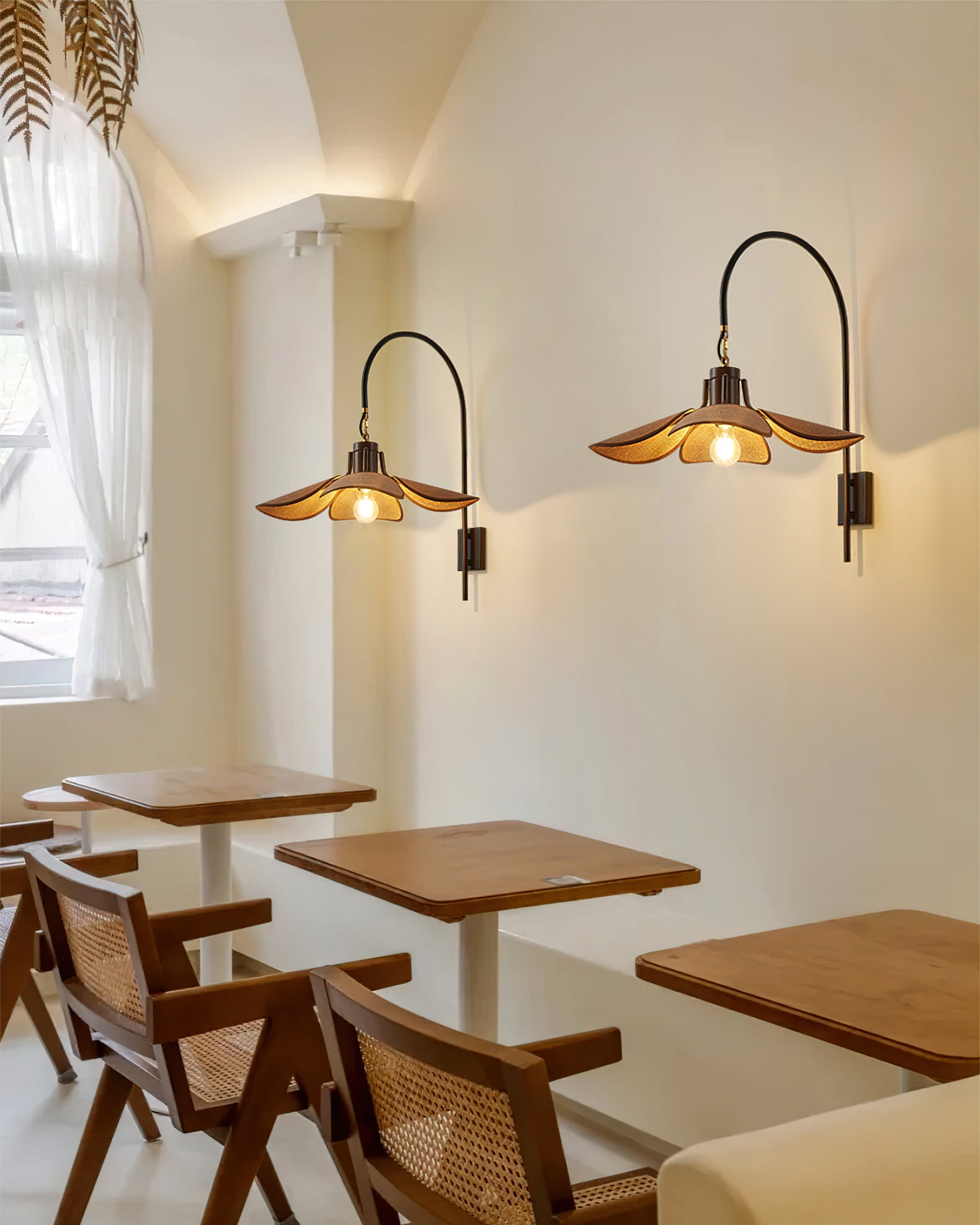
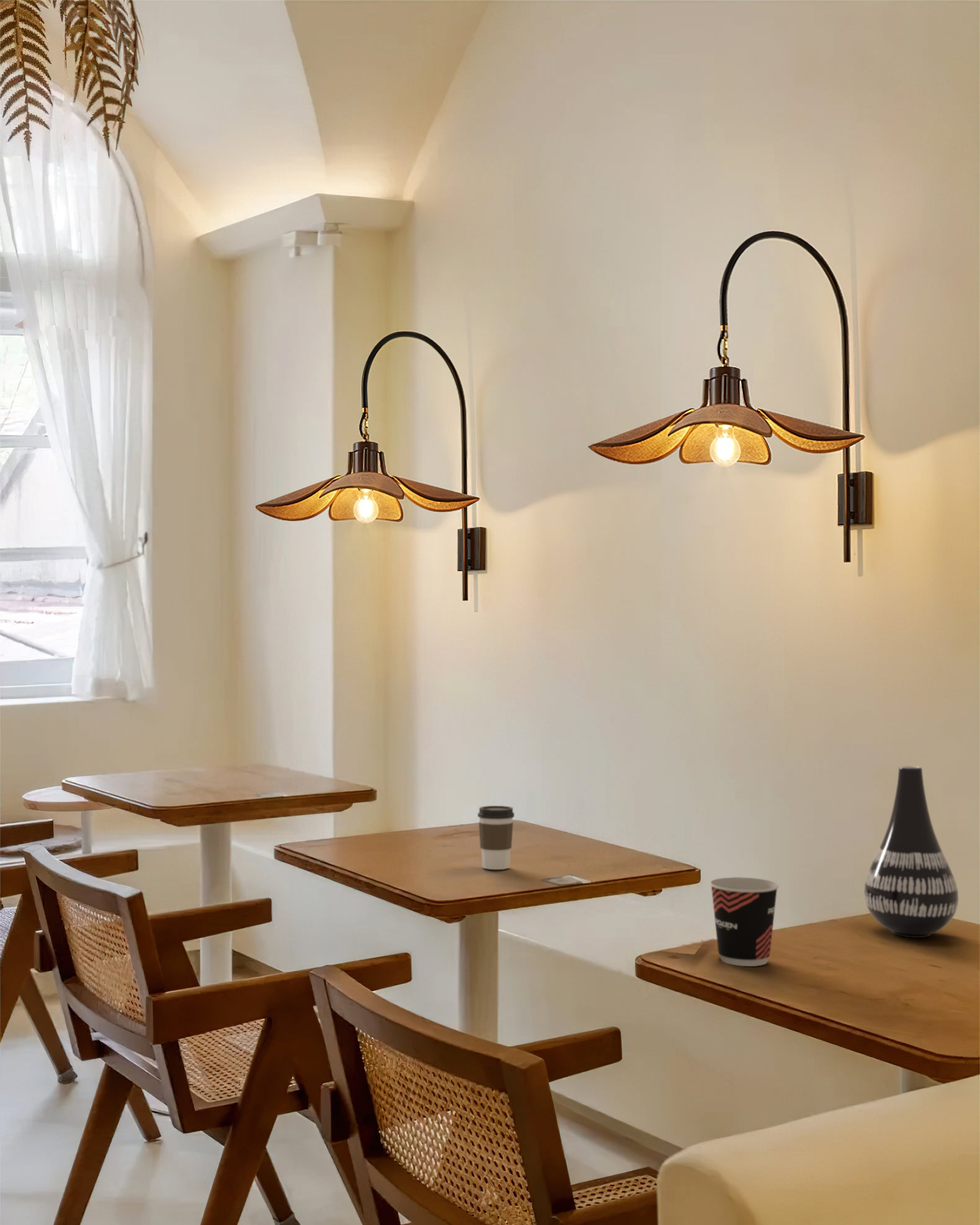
+ vase (911, 850)
+ cup (744, 922)
+ coffee cup (496, 837)
